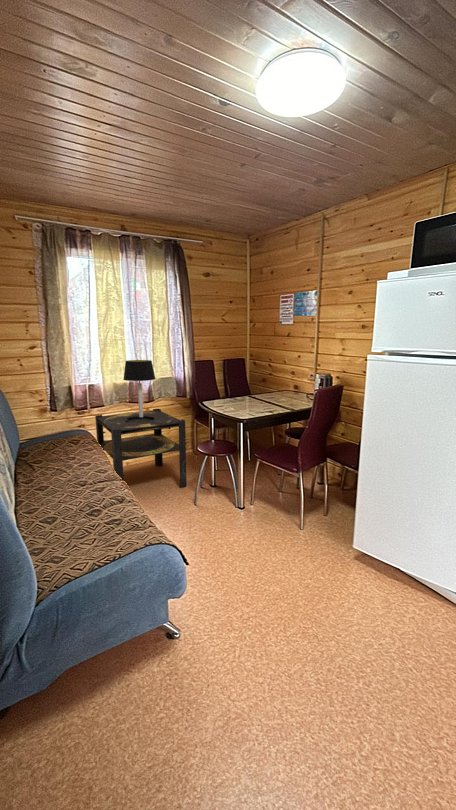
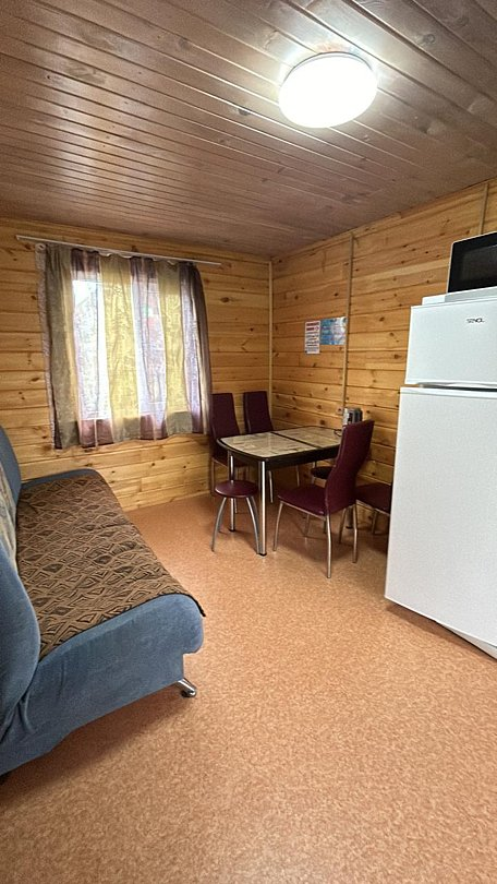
- table lamp (139, 387)
- side table (140, 450)
